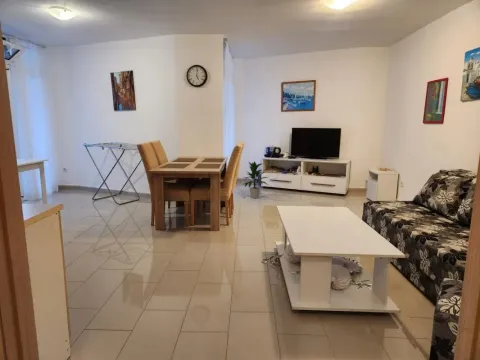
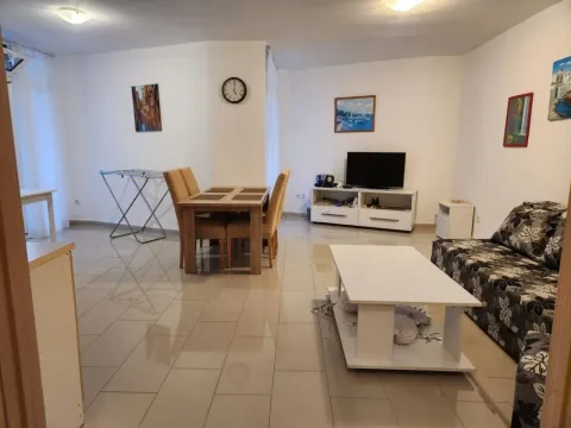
- indoor plant (254, 179)
